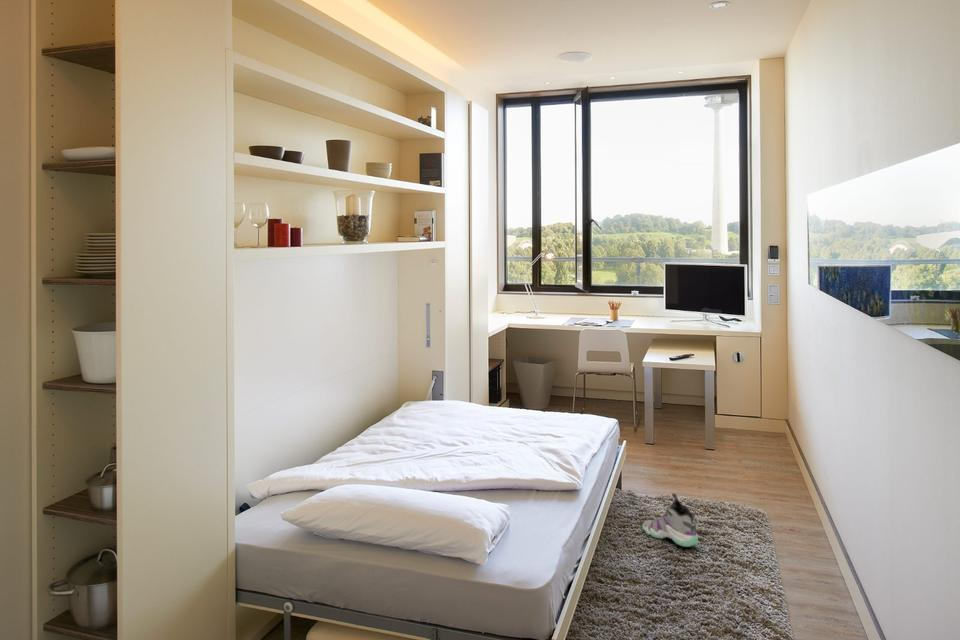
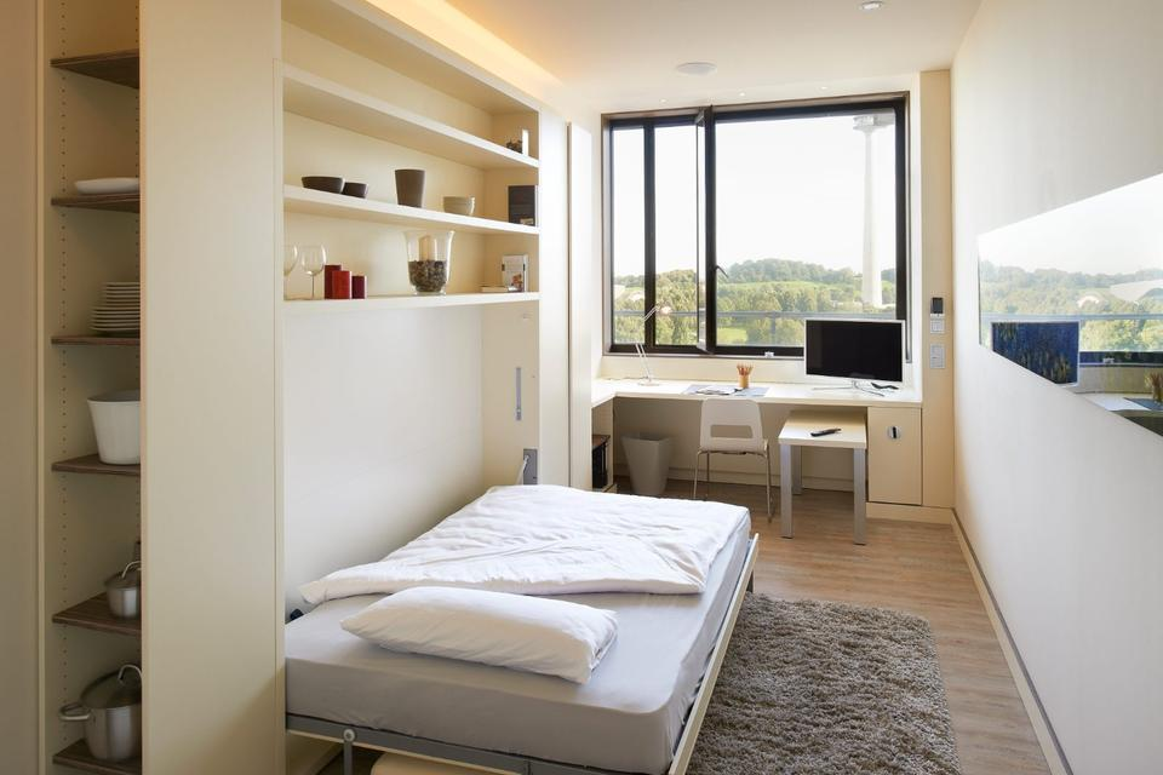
- sneaker (670, 515)
